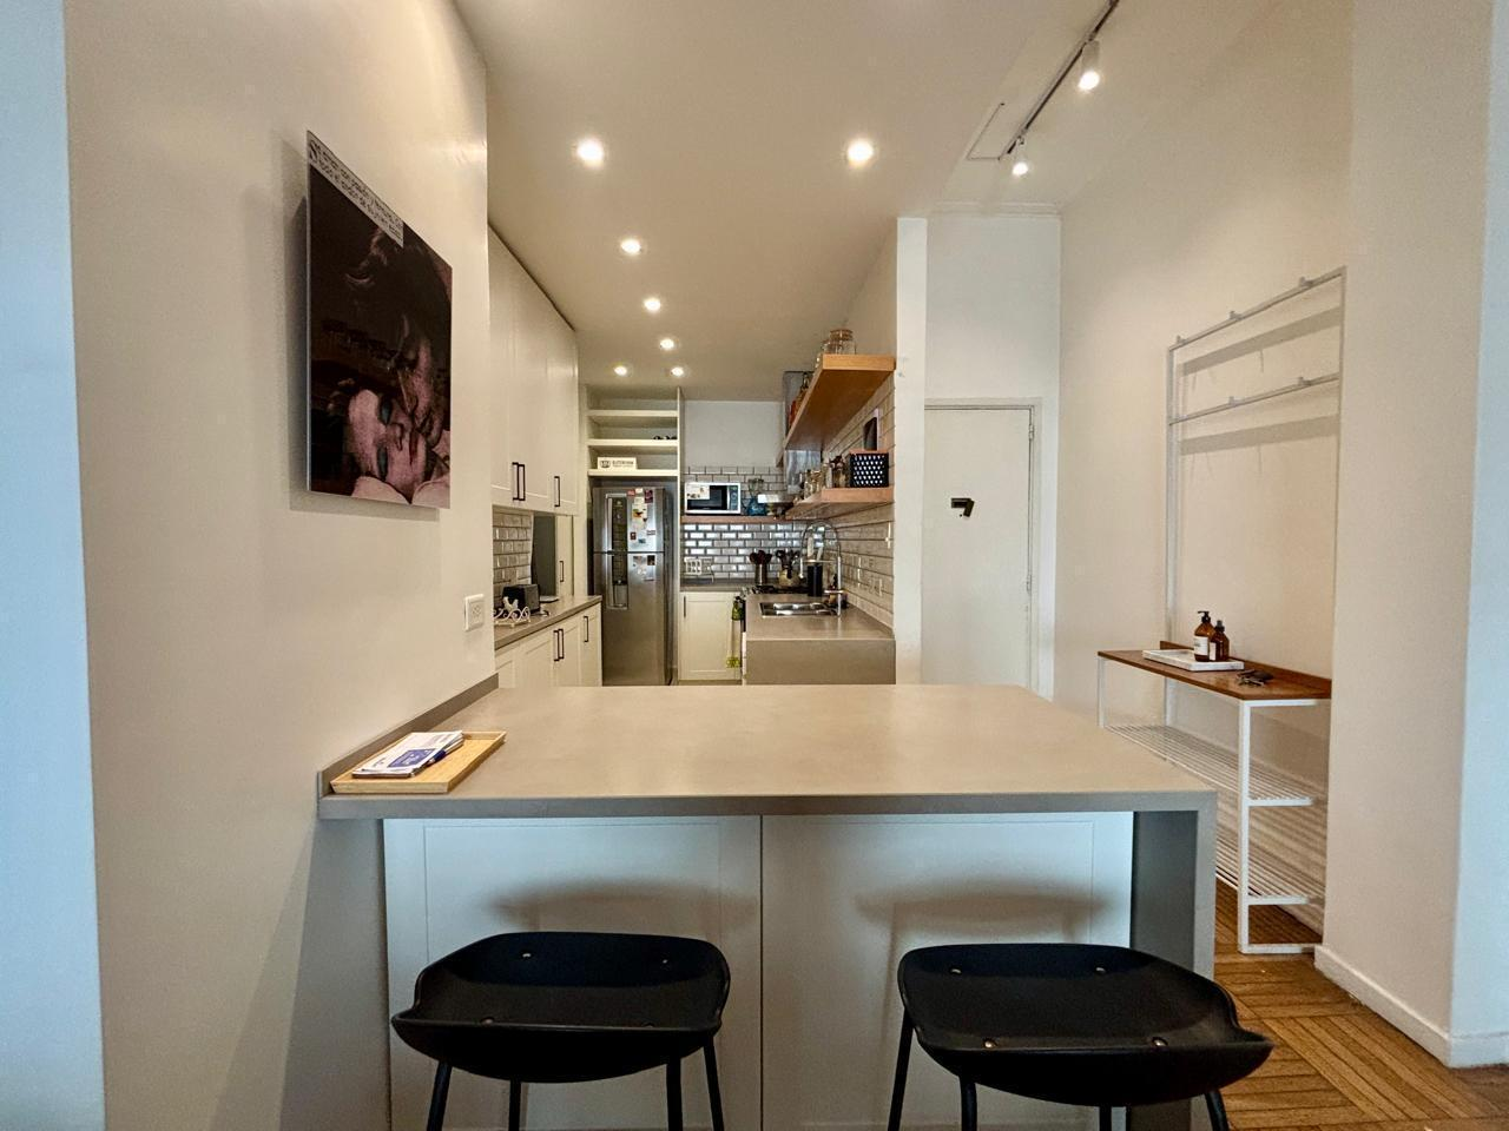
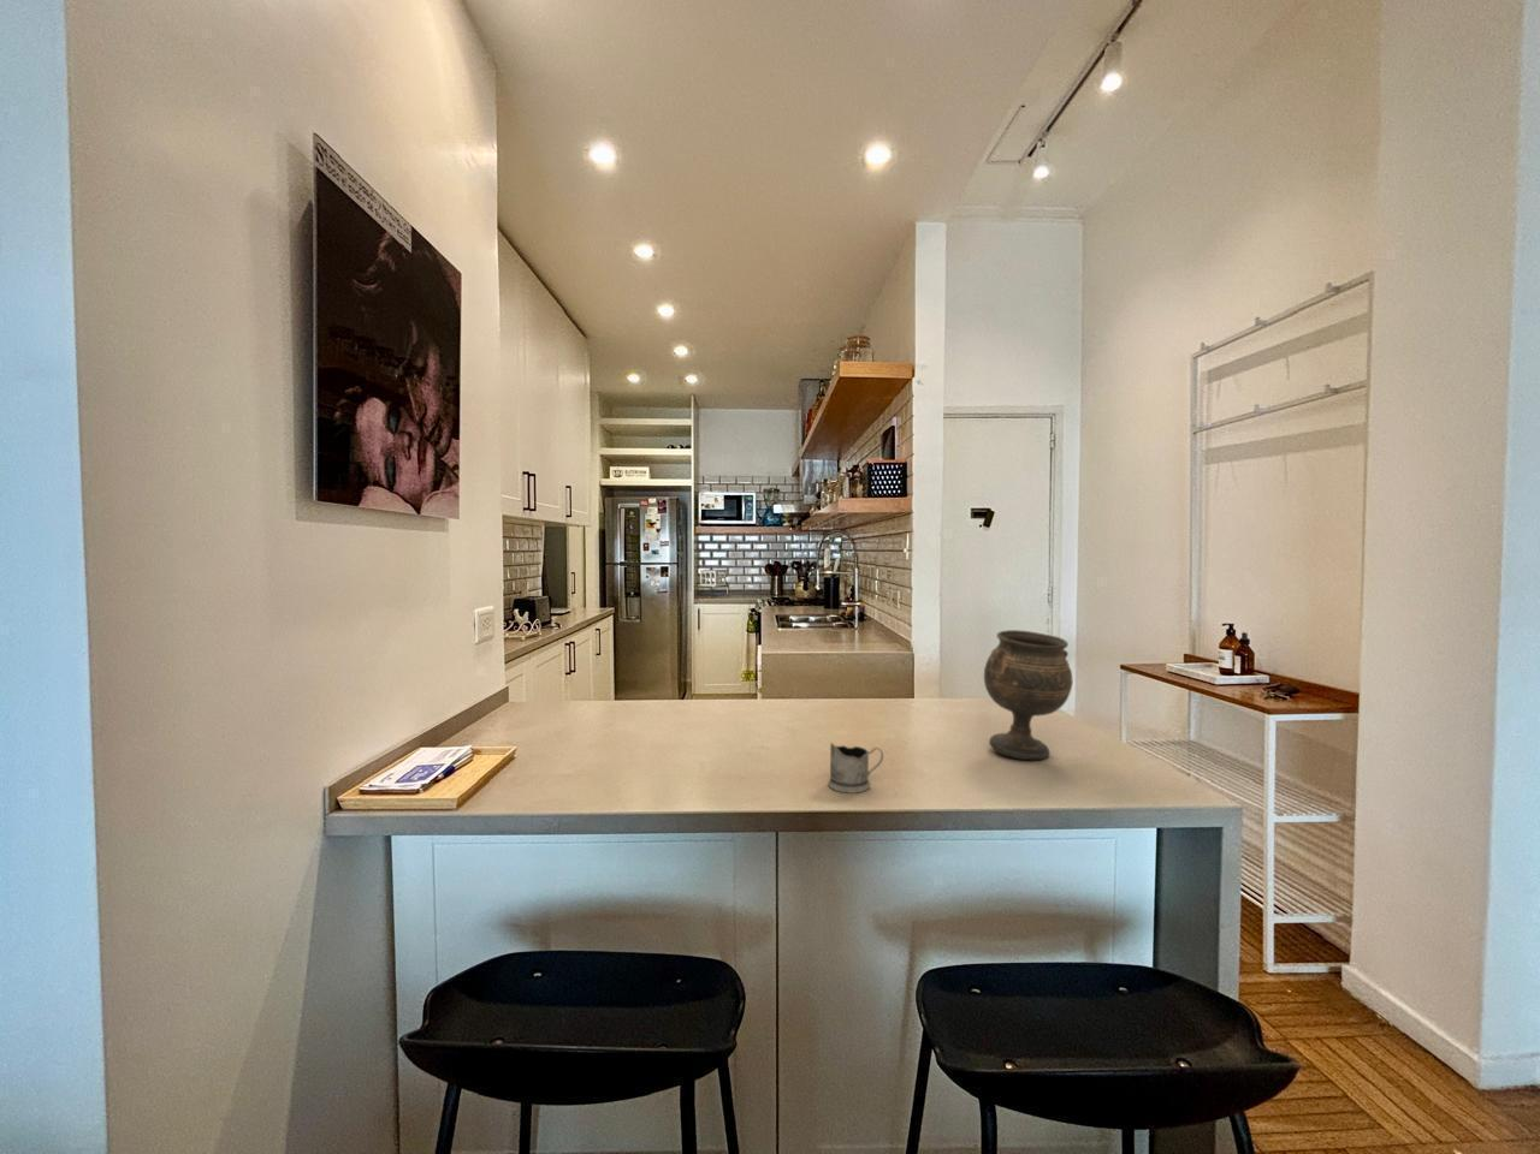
+ goblet (1026, 693)
+ tea glass holder (855, 764)
